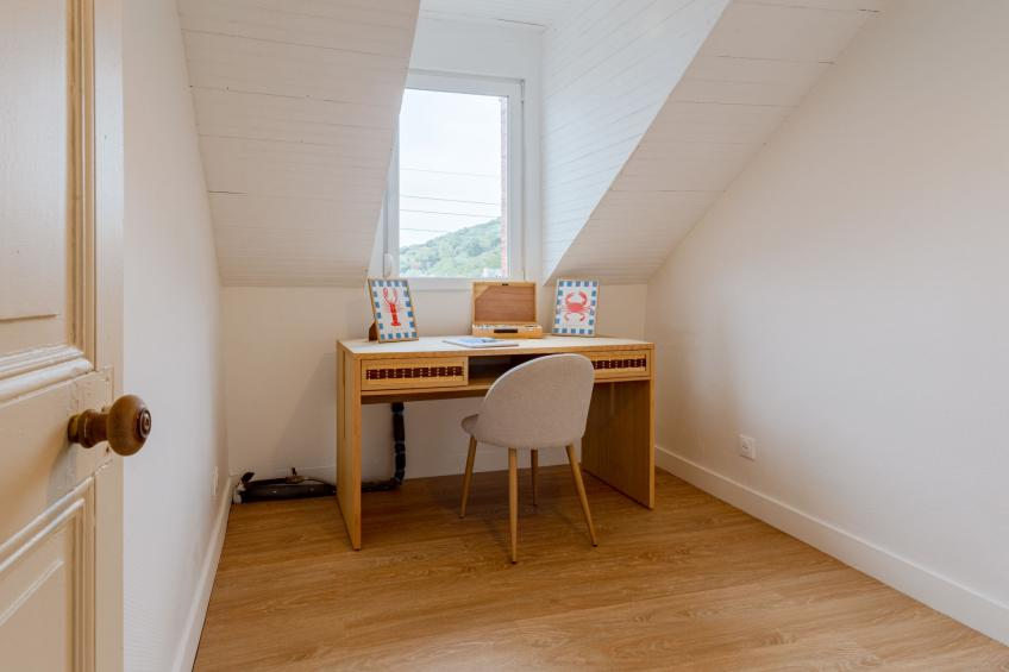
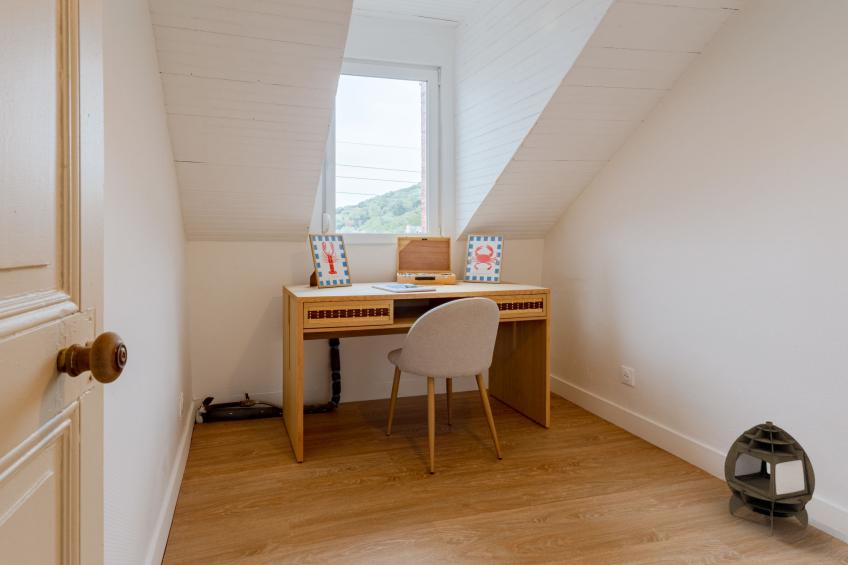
+ lantern (767, 472)
